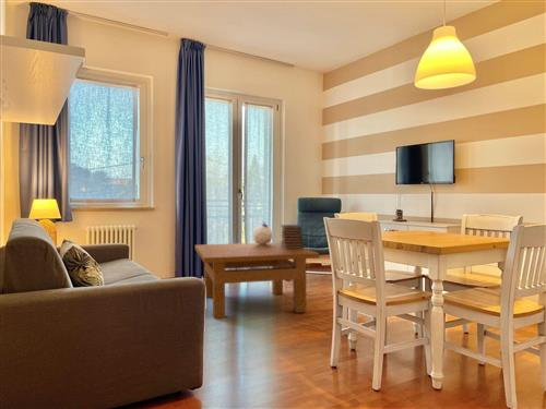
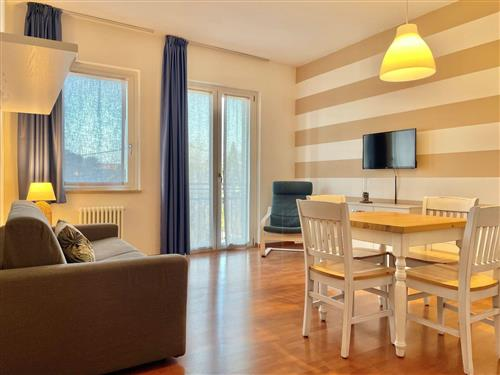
- book stack (290, 236)
- decorative sphere (262, 232)
- table (251, 276)
